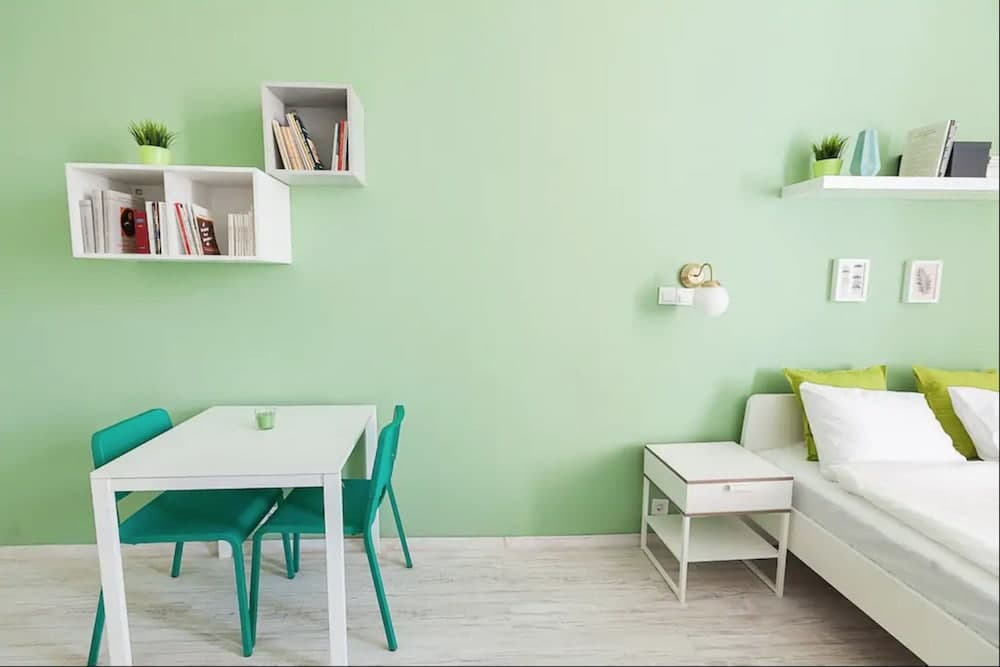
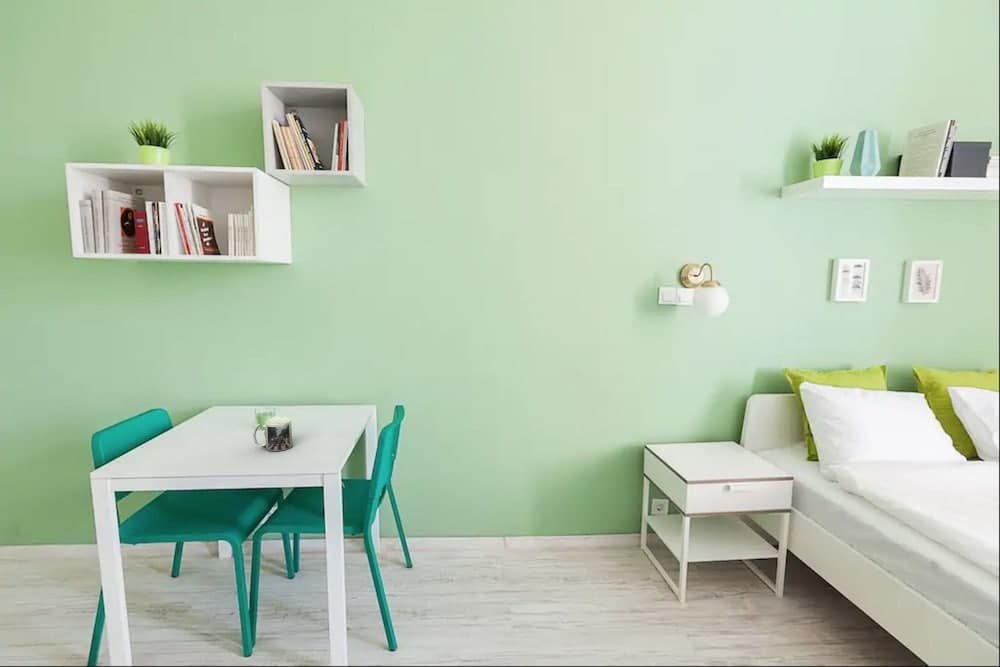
+ mug (273, 433)
